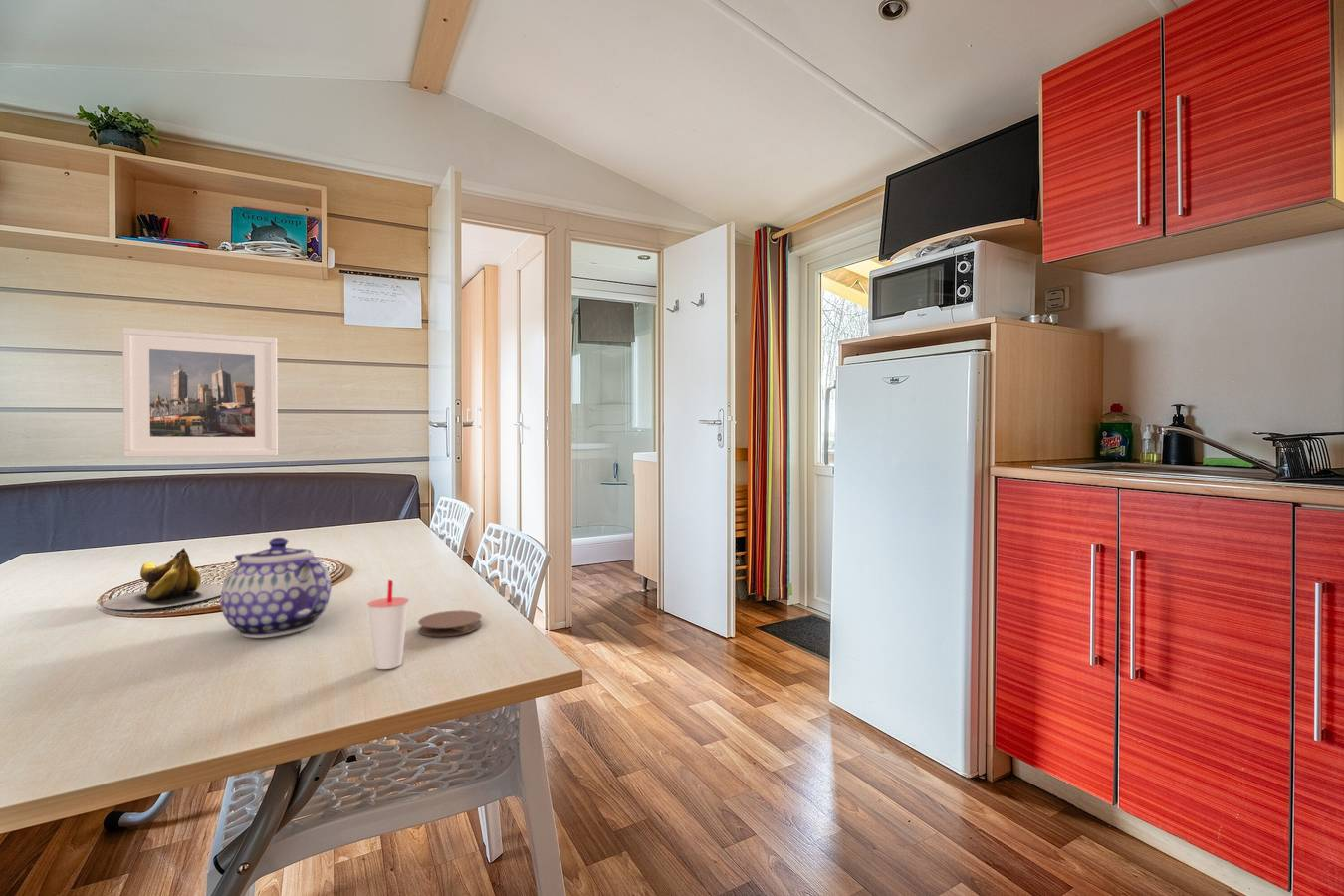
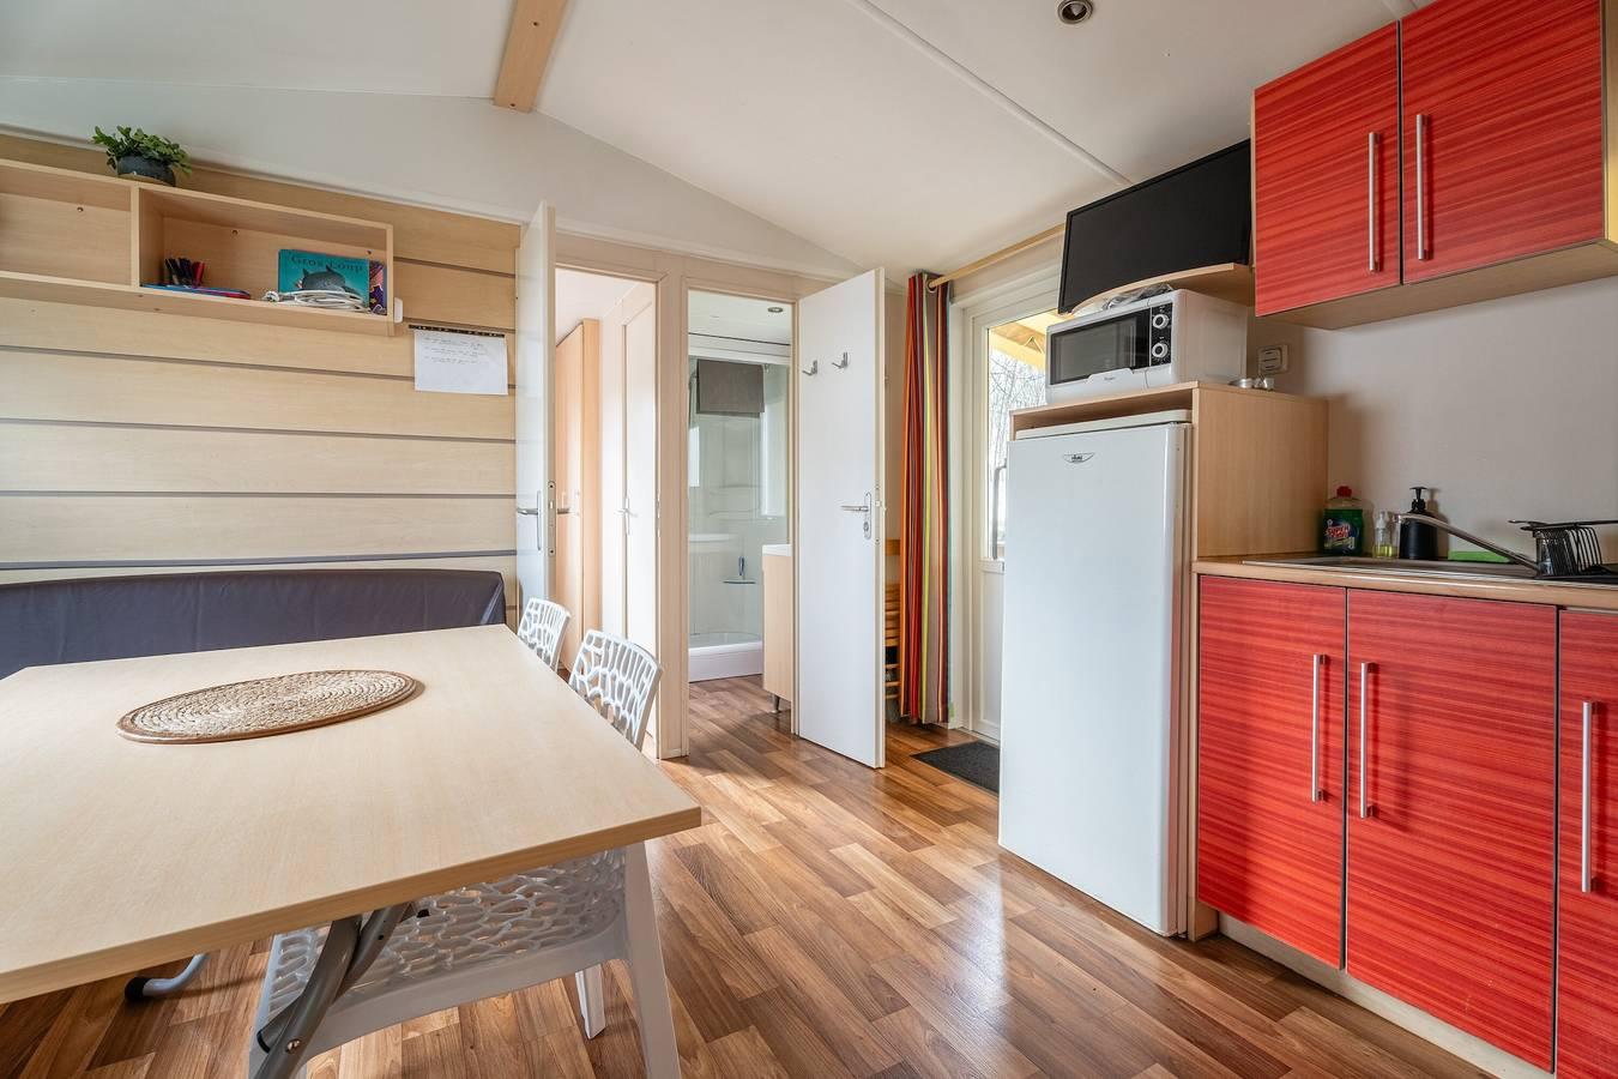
- coaster (450, 622)
- teapot (278, 582)
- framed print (204, 394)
- banana (169, 570)
- cup (388, 622)
